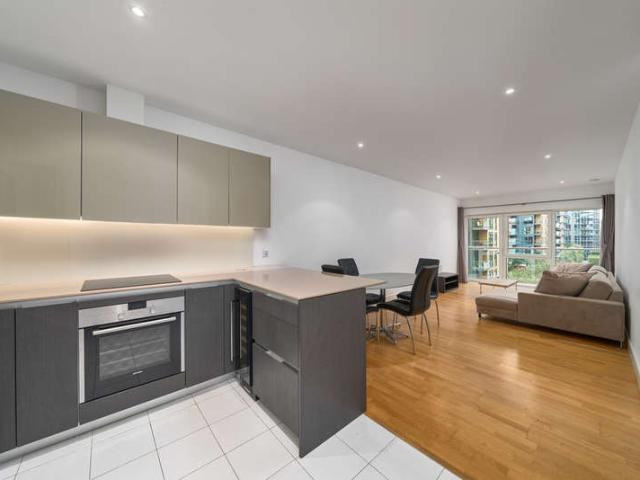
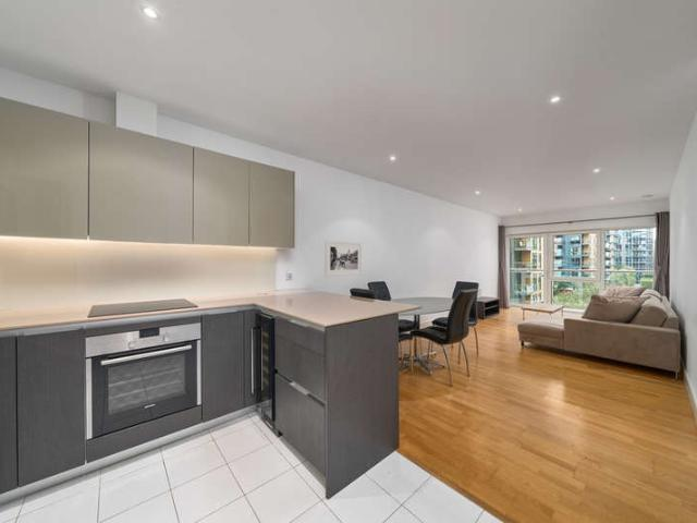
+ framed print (344, 258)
